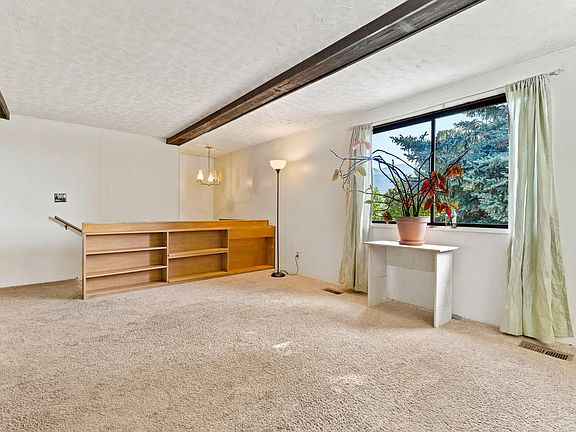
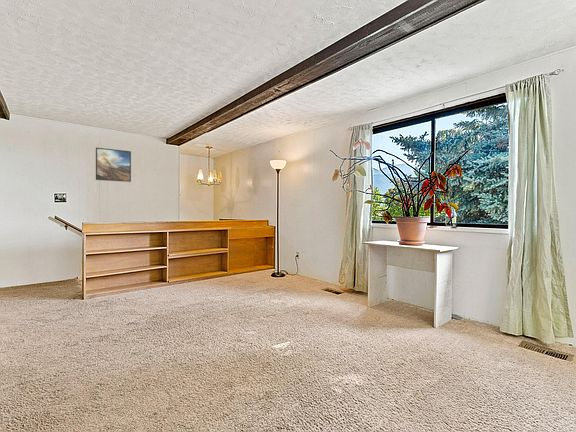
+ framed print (113, 165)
